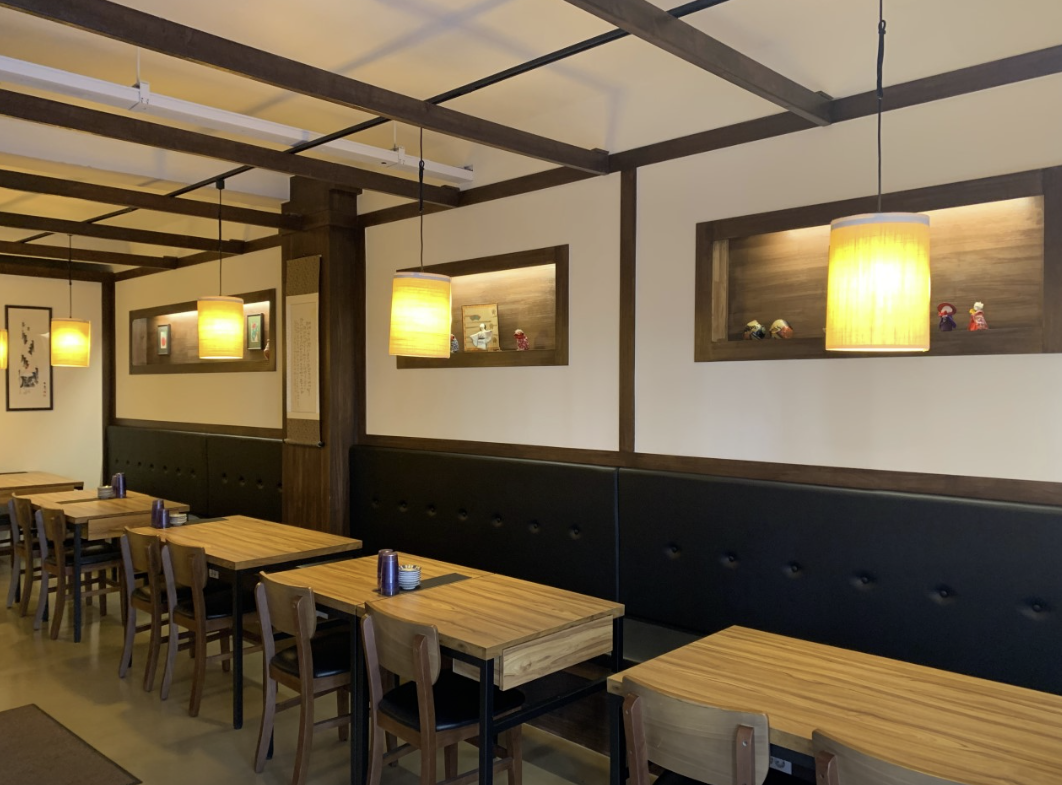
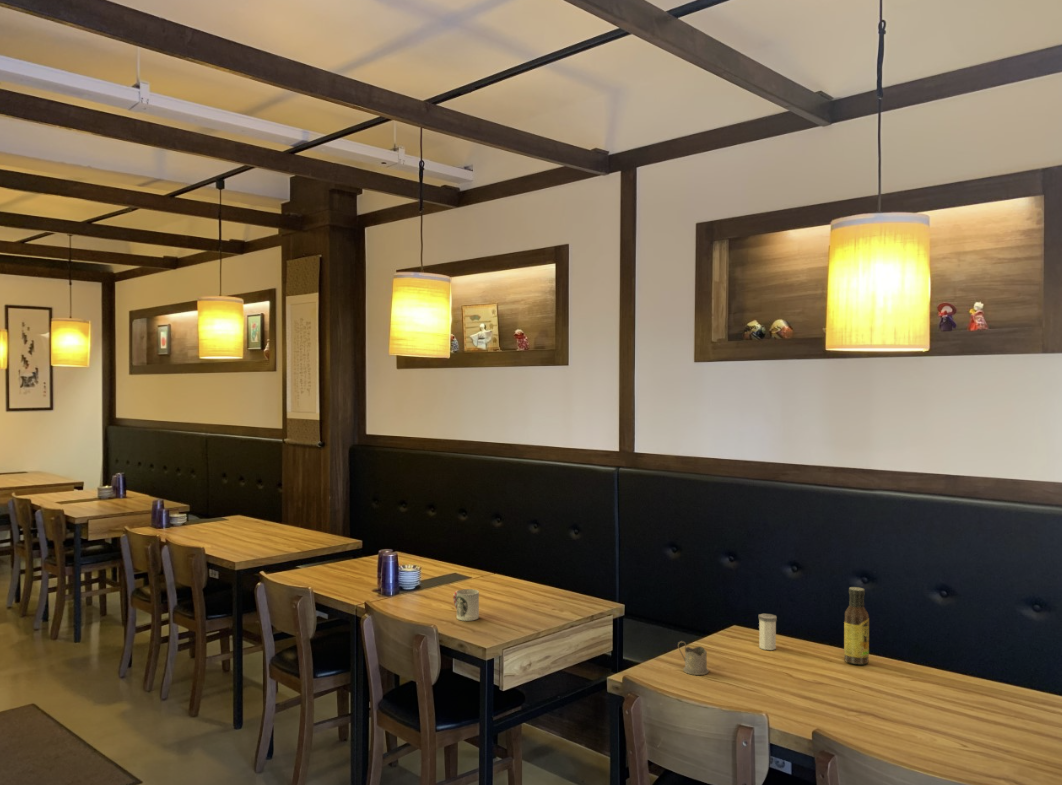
+ tea glass holder (693, 652)
+ salt shaker (767, 631)
+ sauce bottle (856, 625)
+ cup (464, 603)
